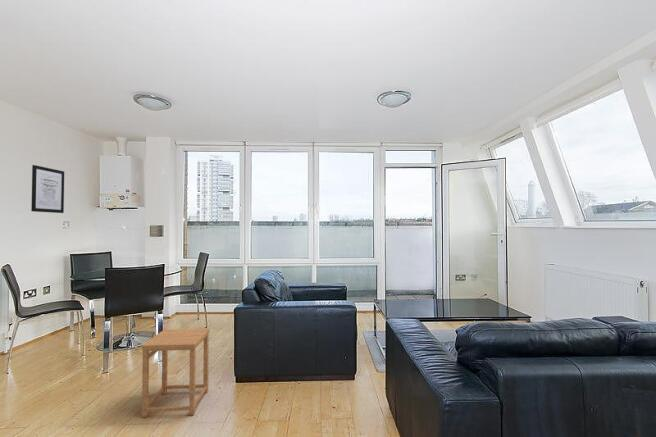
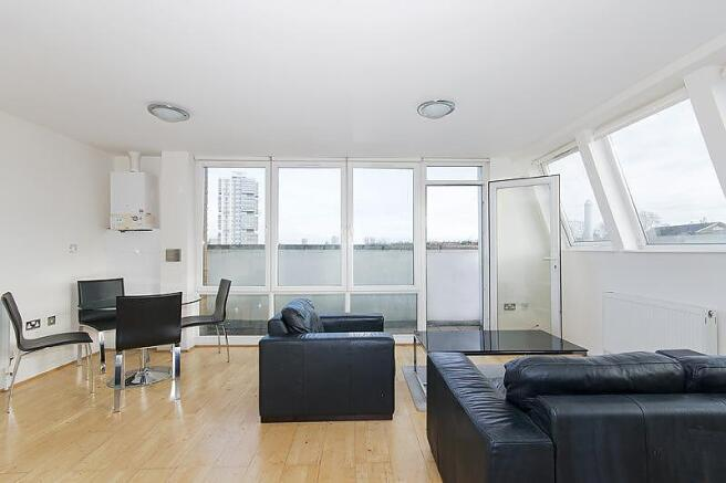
- side table (166, 369)
- wall art (48, 190)
